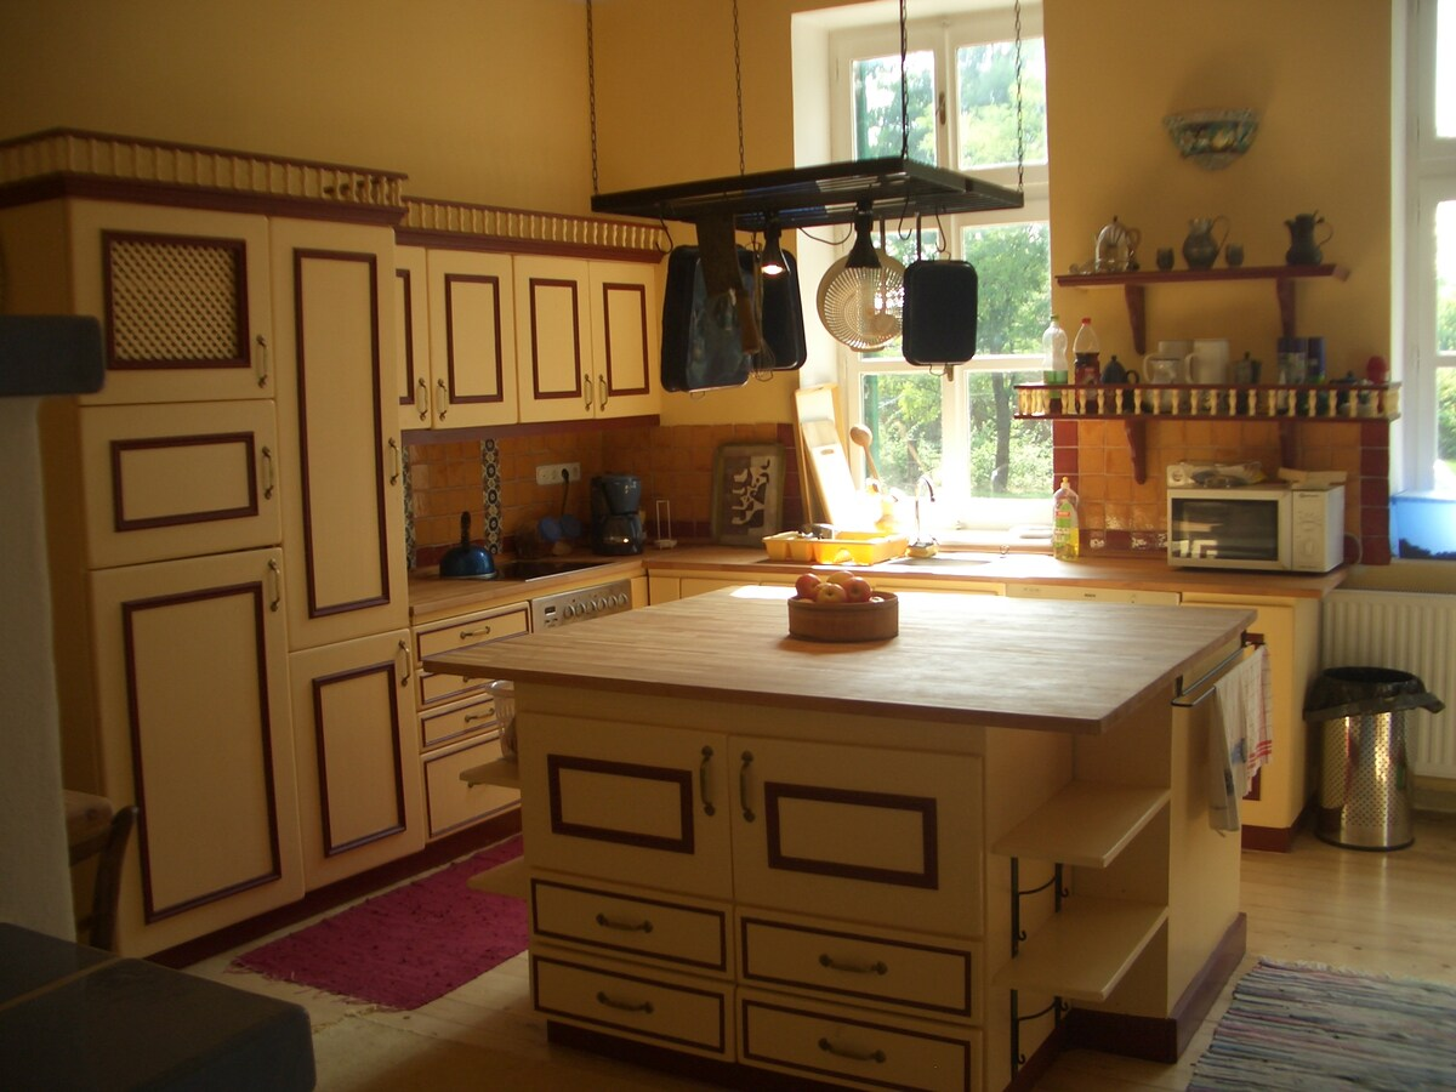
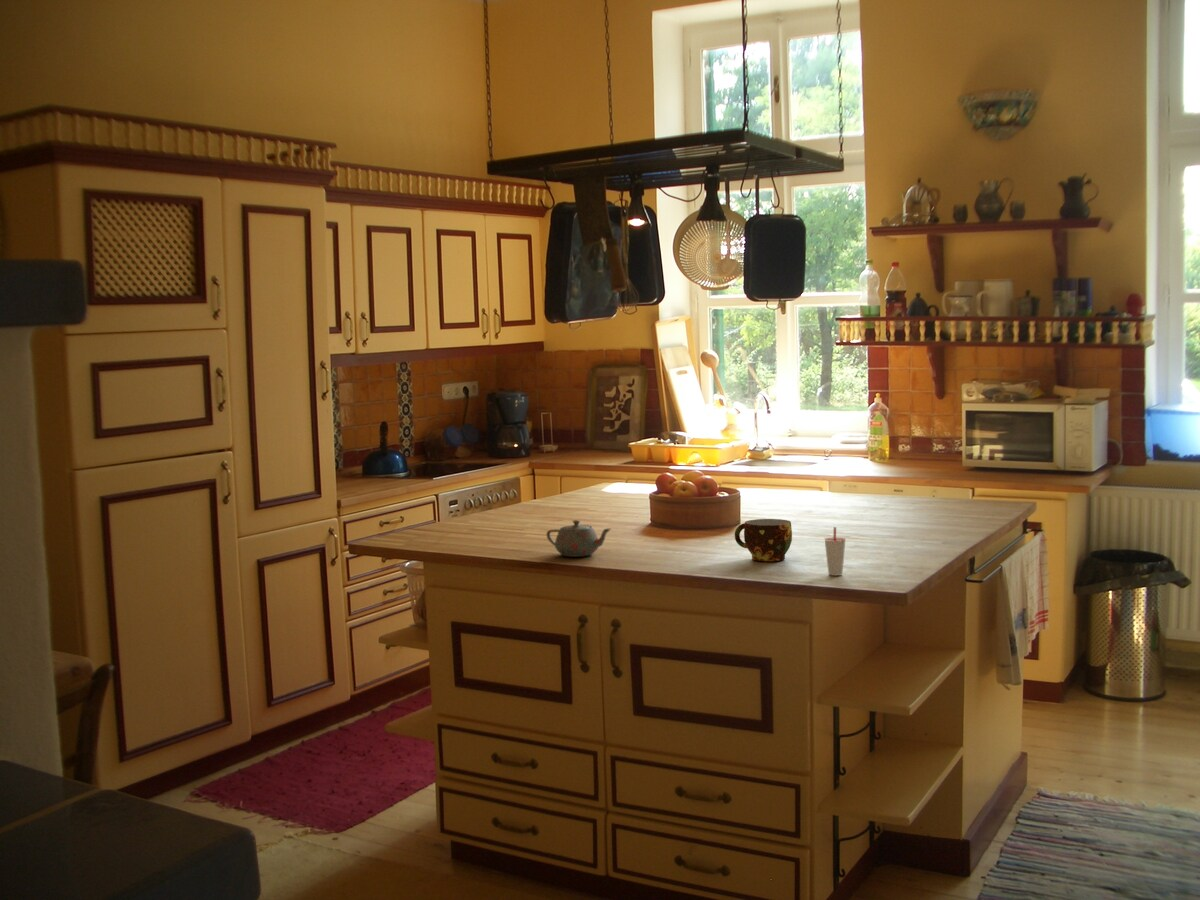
+ teapot (578, 537)
+ cup (835, 550)
+ cup (765, 540)
